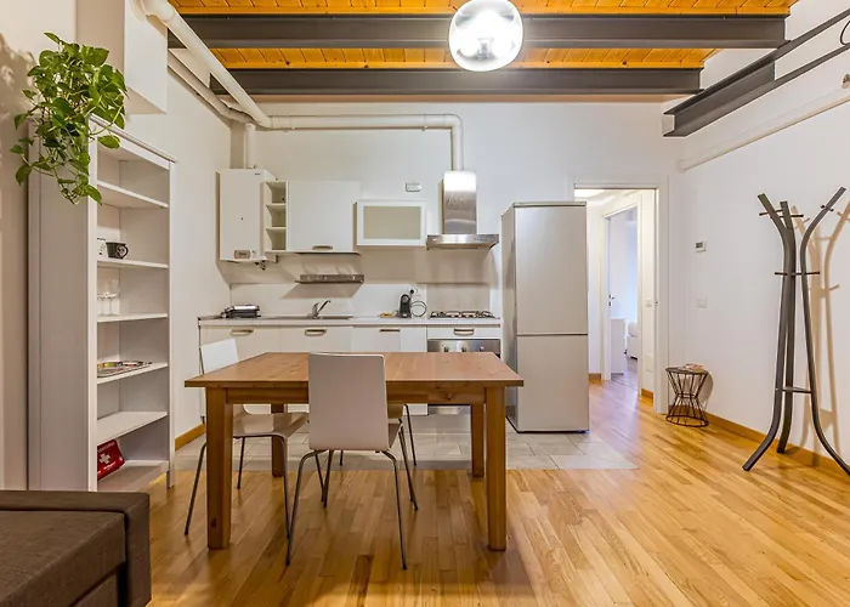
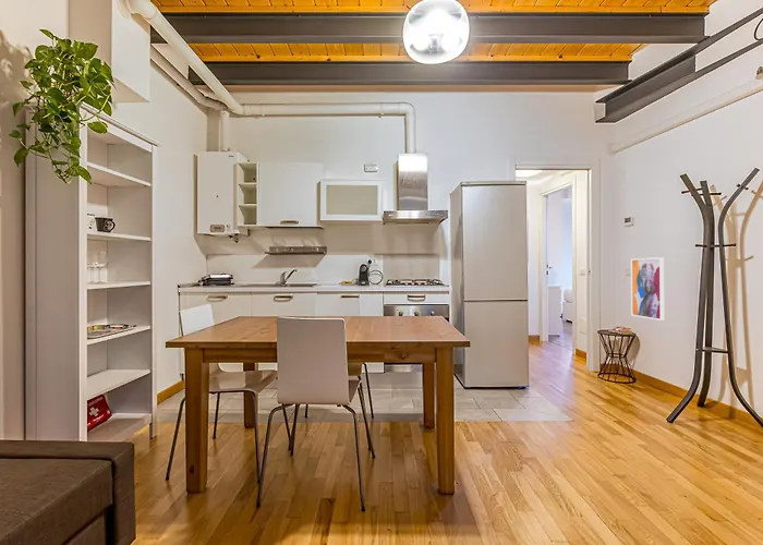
+ wall art (646, 288)
